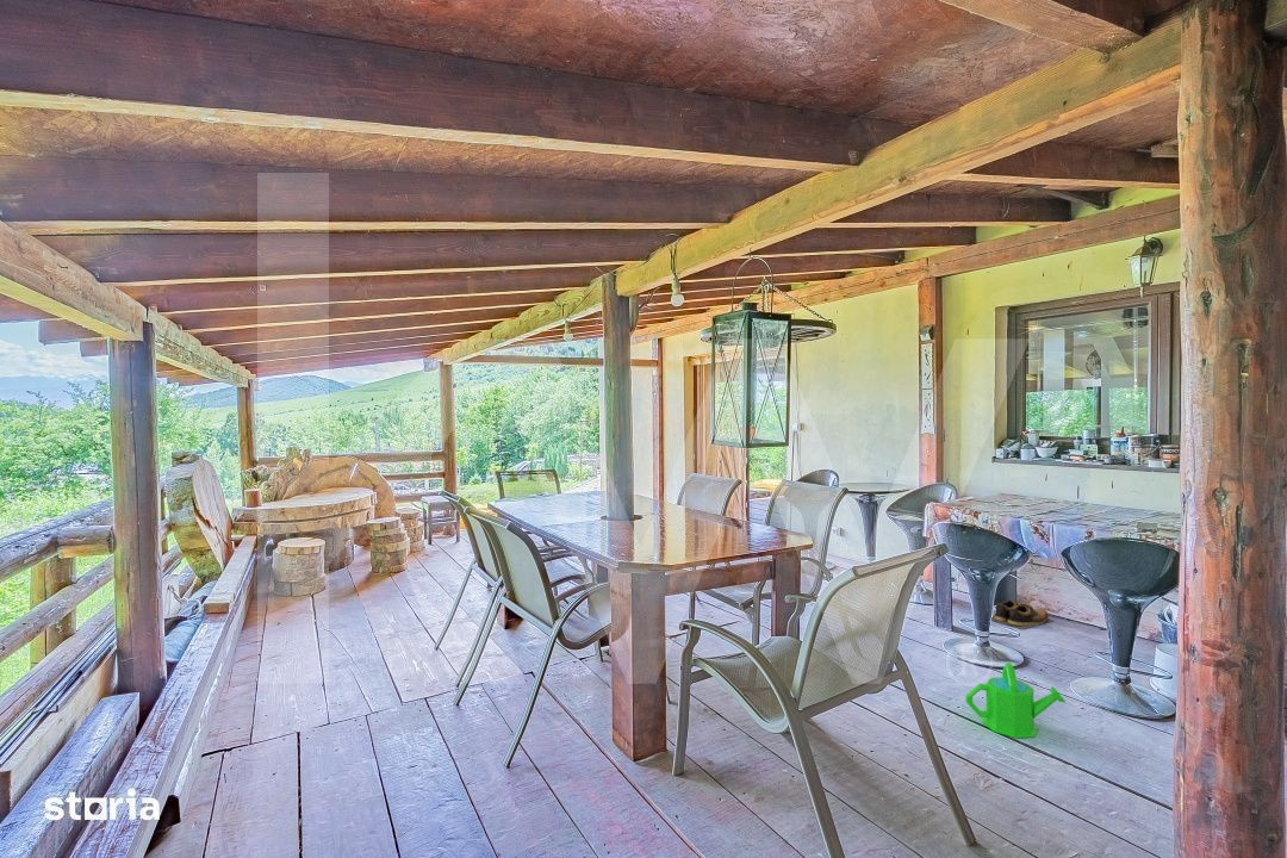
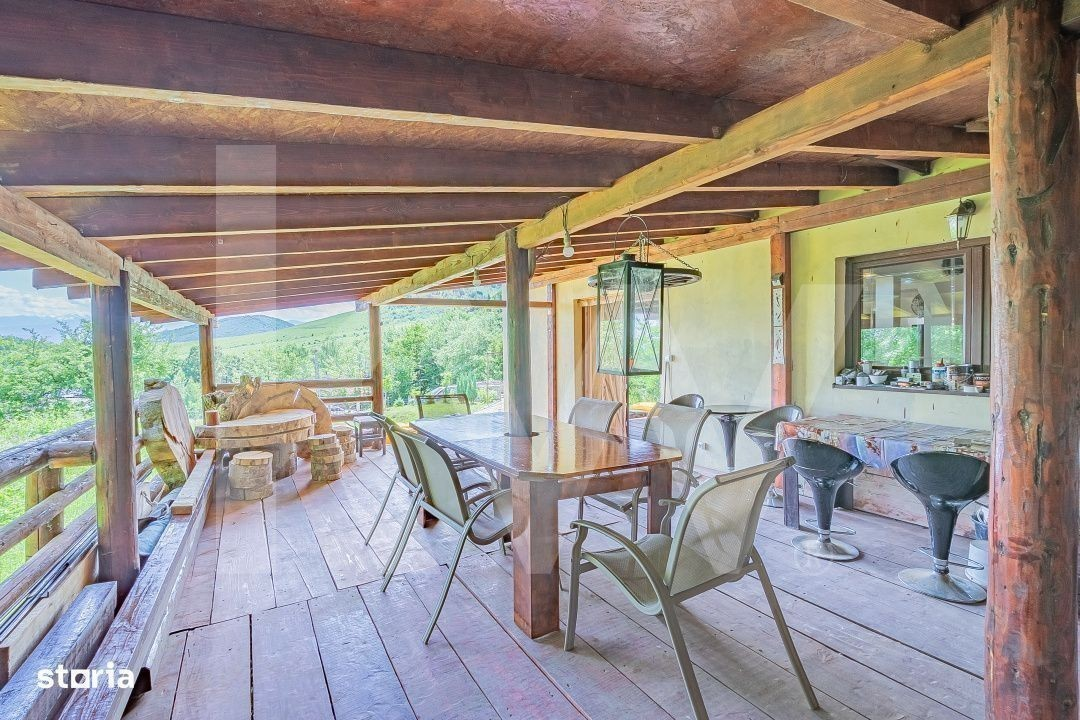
- watering can (1014, 695)
- shoes (1019, 610)
